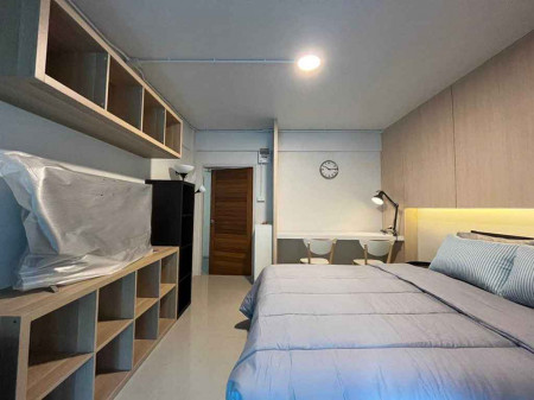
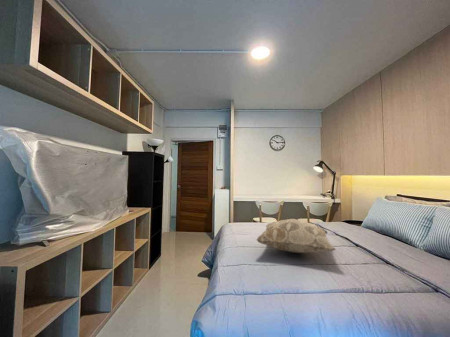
+ decorative pillow (294, 235)
